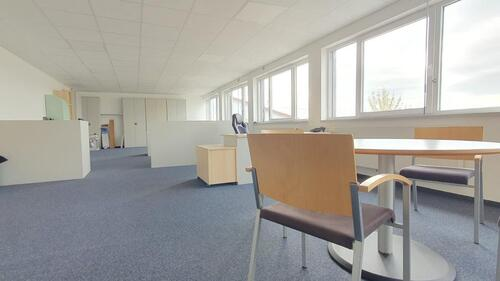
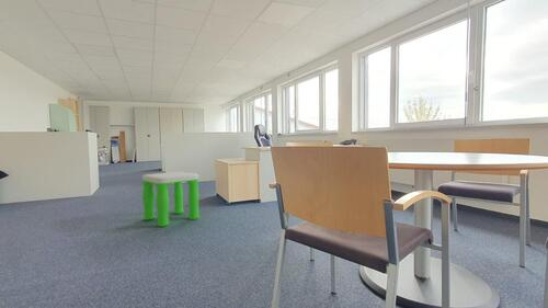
+ stool (168, 196)
